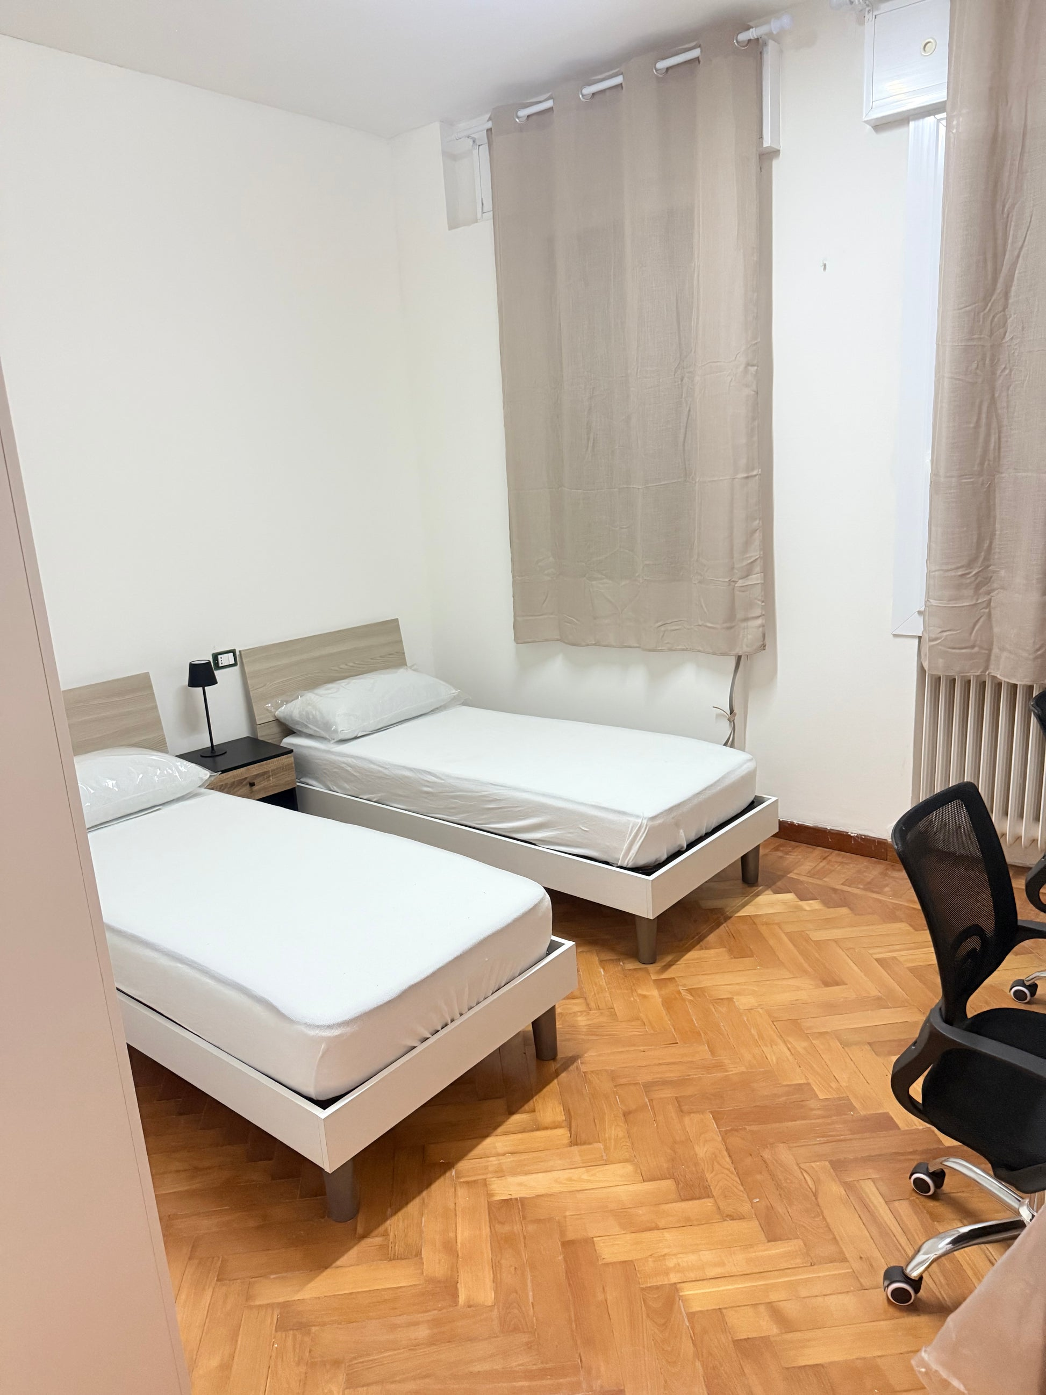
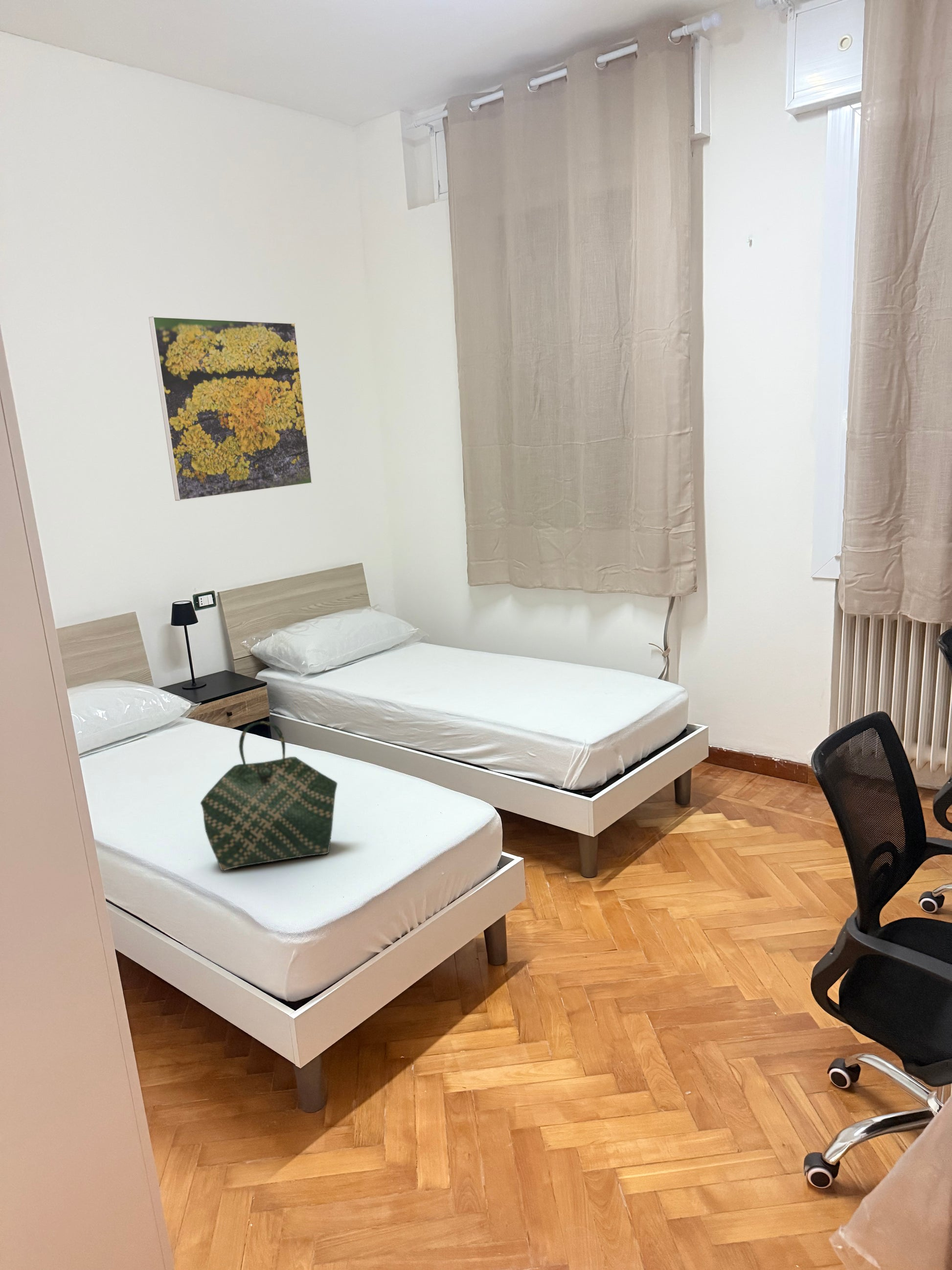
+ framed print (238, 408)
+ tote bag (269, 789)
